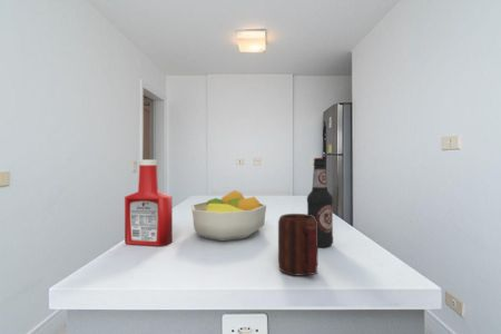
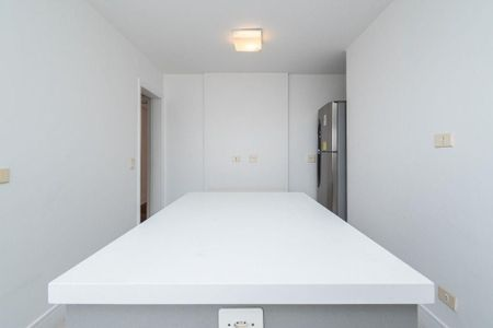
- soap bottle (148, 200)
- bottle (320, 202)
- fruit bowl (228, 212)
- mug (299, 244)
